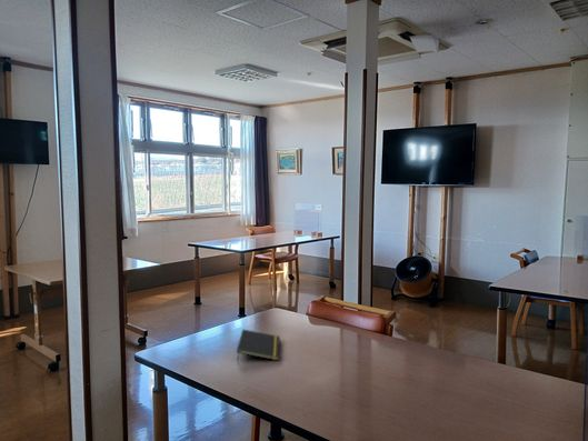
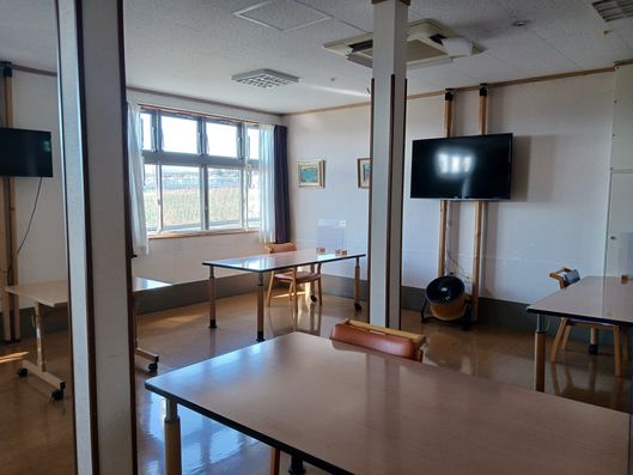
- notepad (259, 343)
